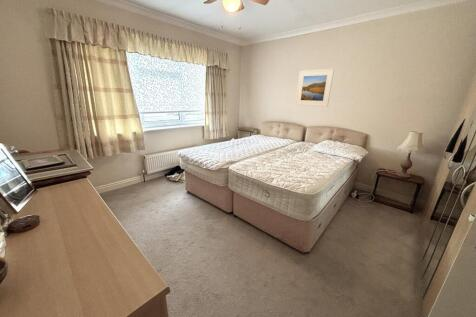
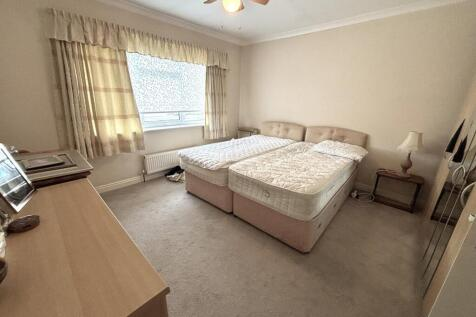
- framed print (313, 88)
